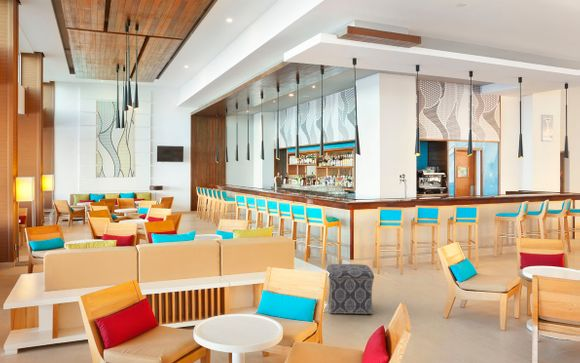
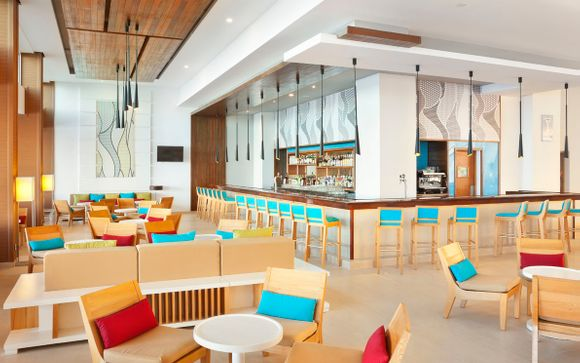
- ottoman (349, 287)
